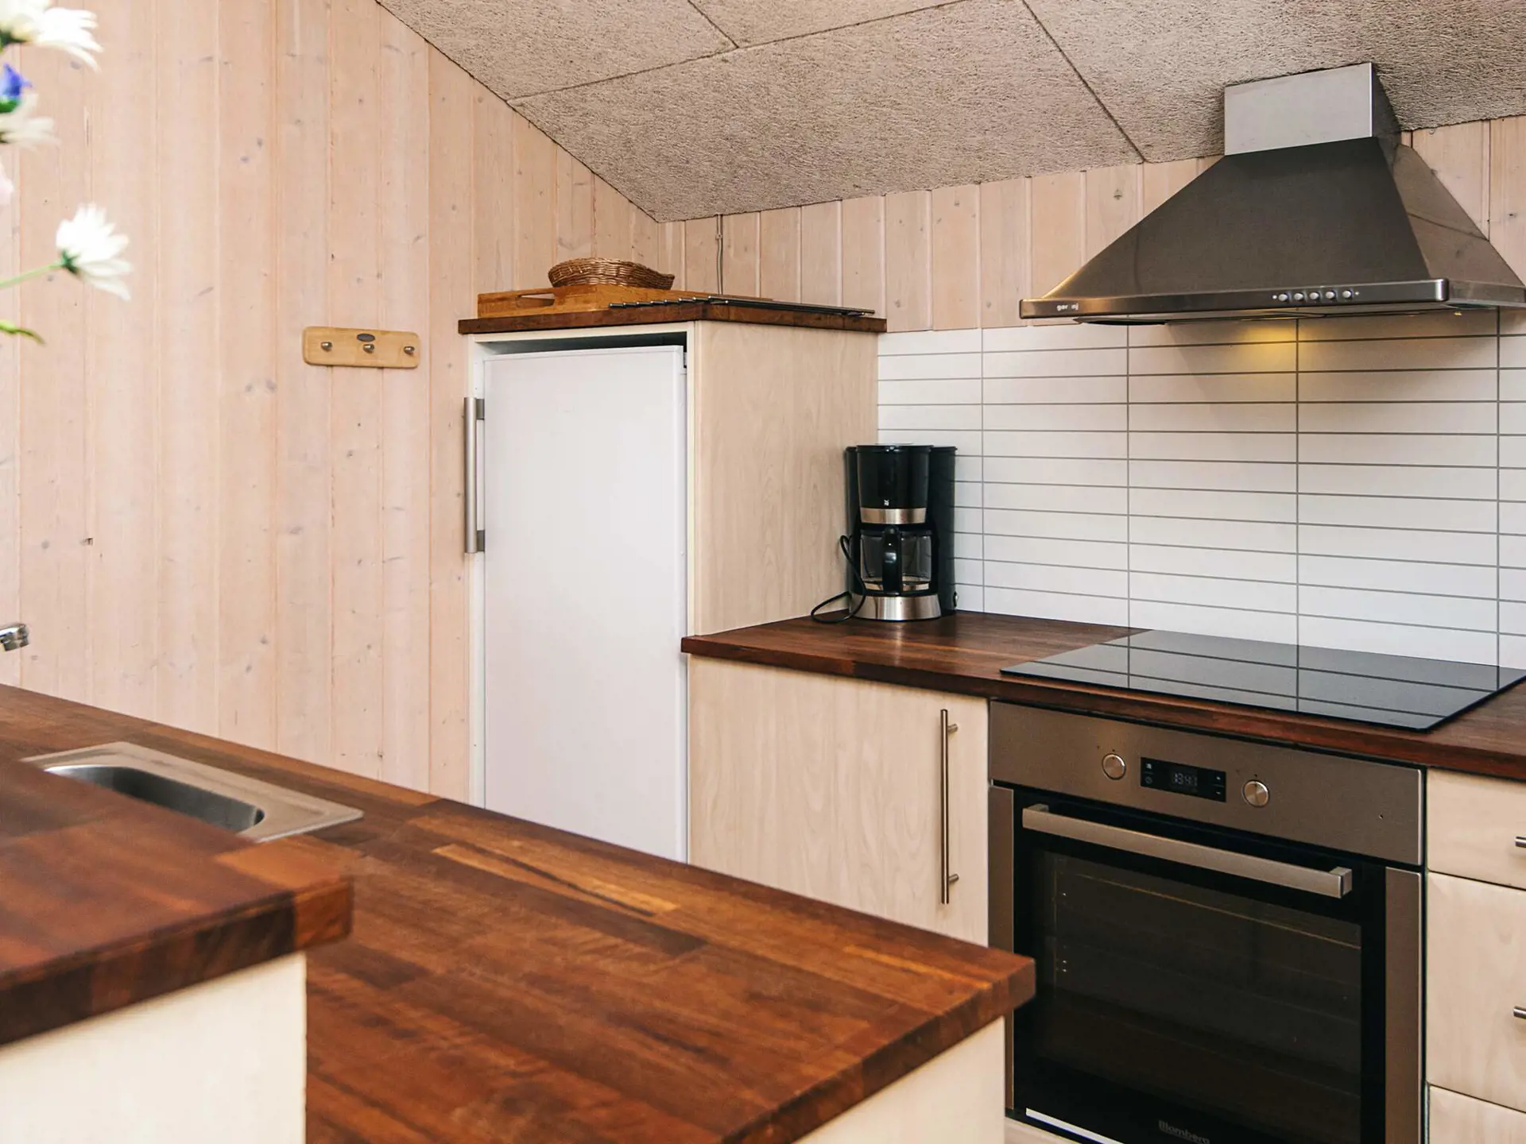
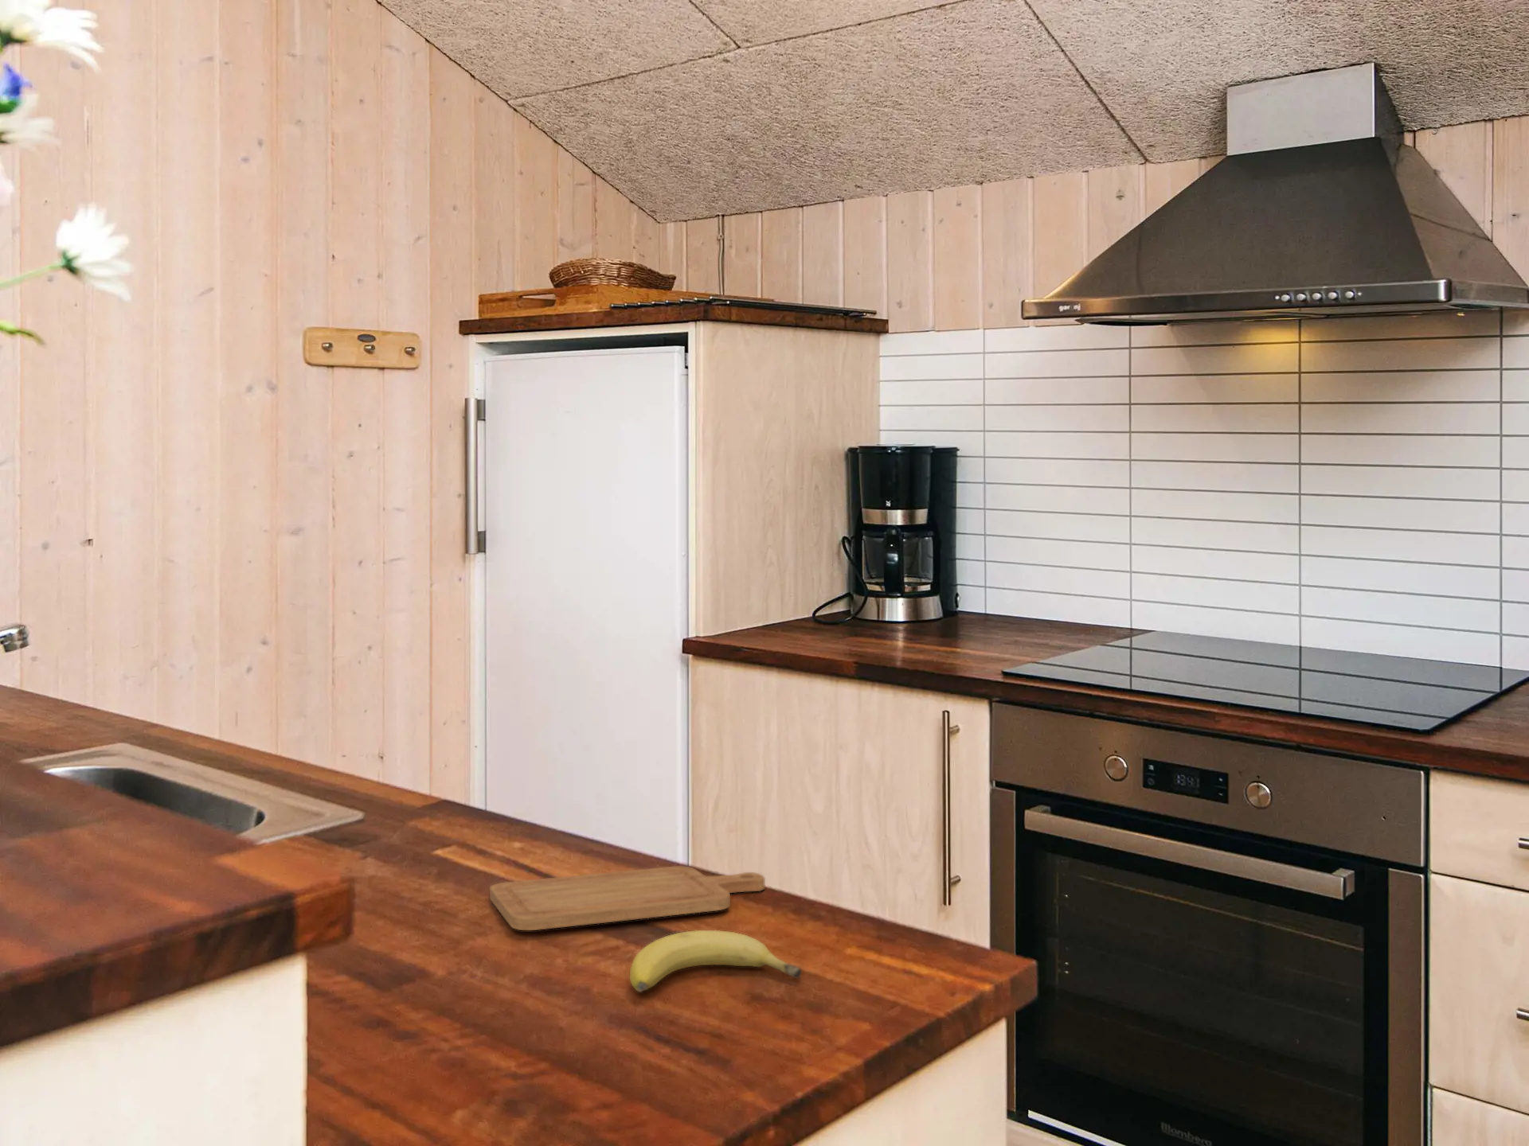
+ fruit (708, 957)
+ chopping board (636, 893)
